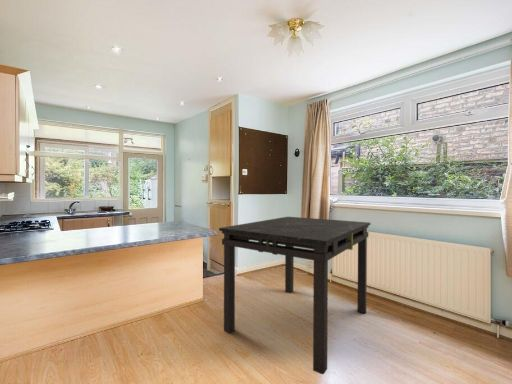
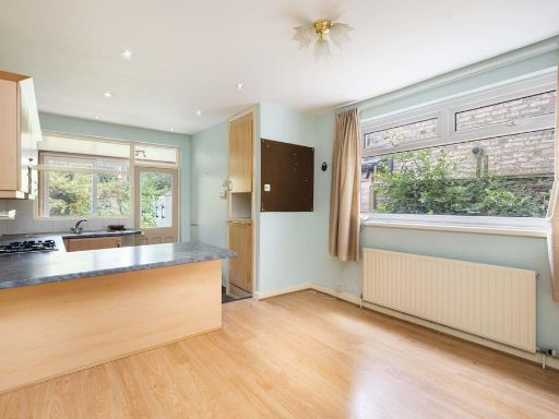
- dining table (292, 272)
